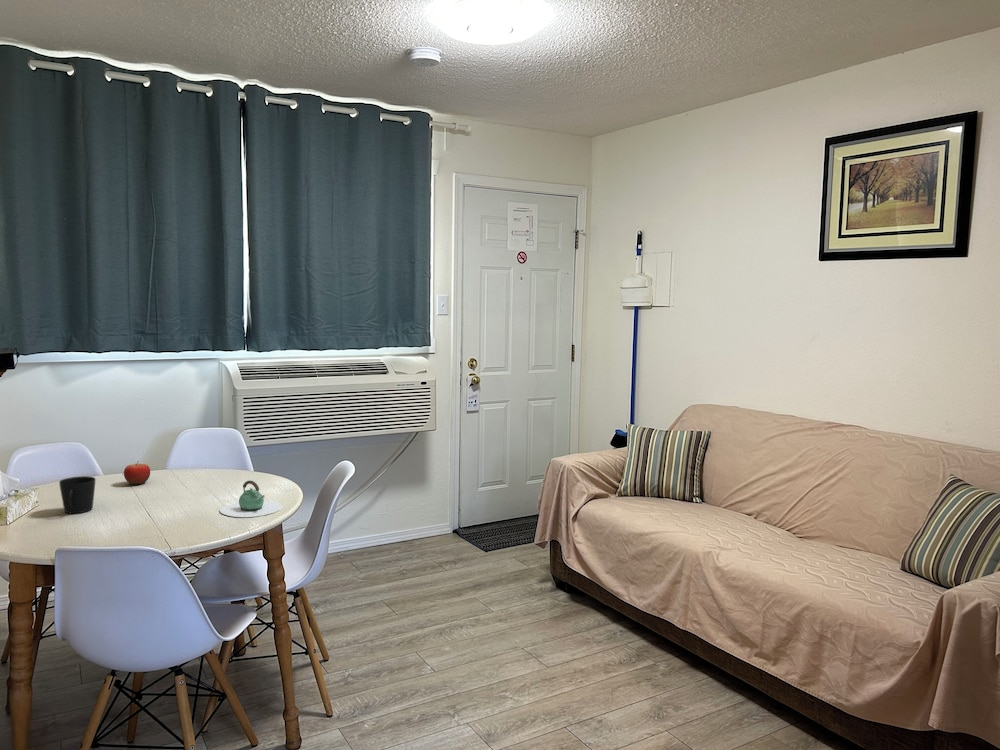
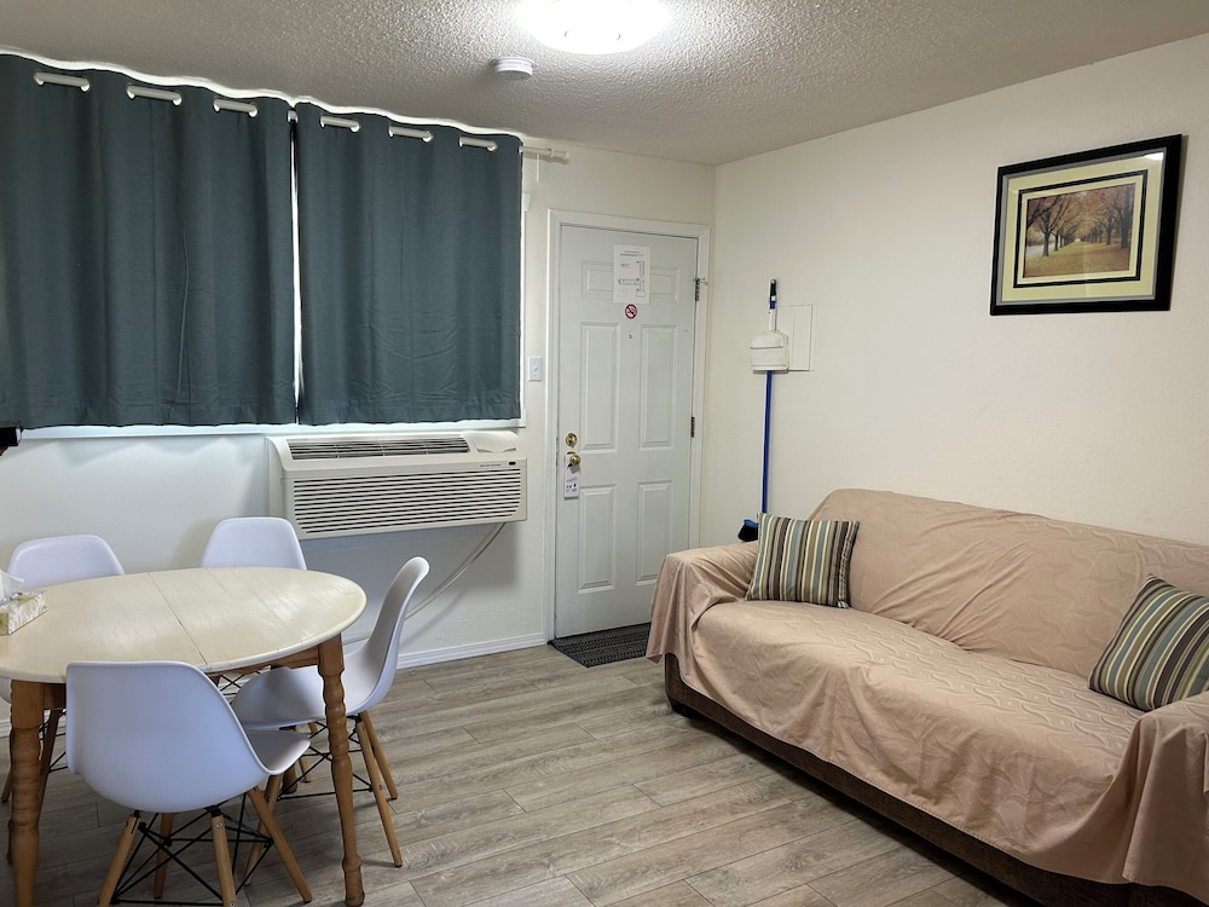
- teapot (251, 494)
- cup (76, 496)
- fruit (137, 472)
